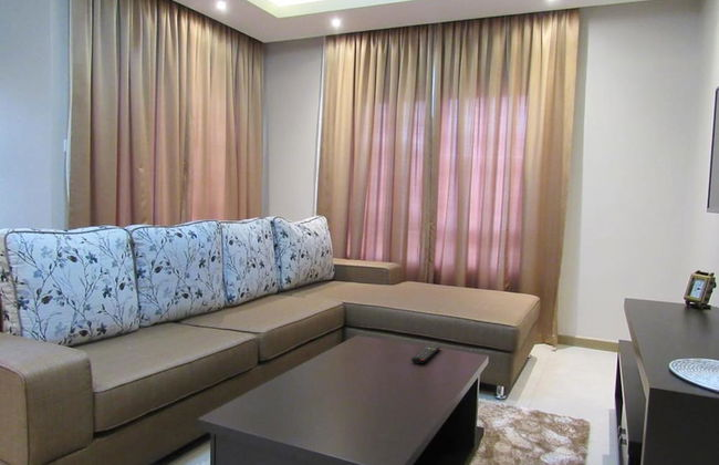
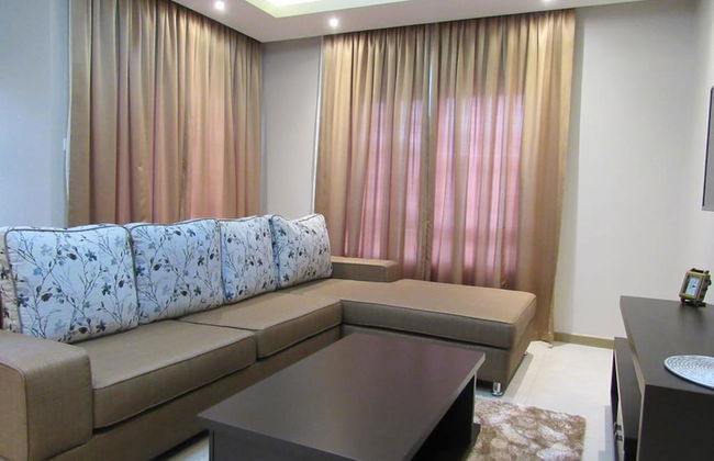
- remote control (426, 353)
